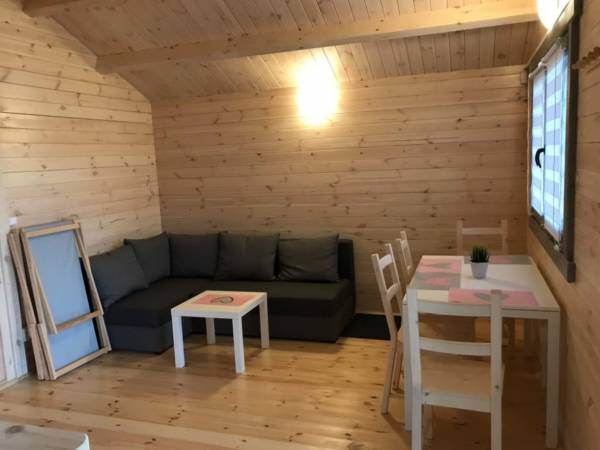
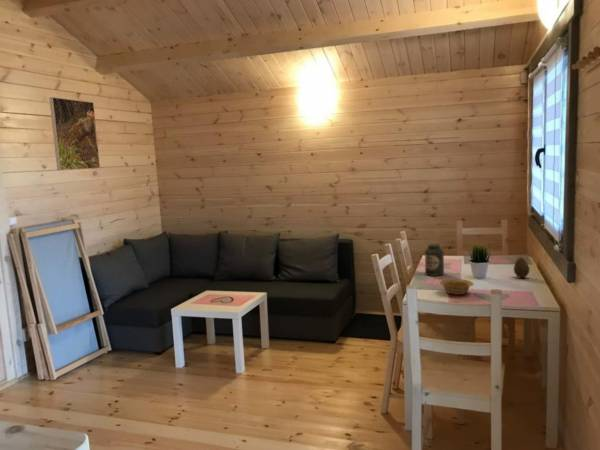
+ bowl (456, 287)
+ canister (434, 259)
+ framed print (76, 134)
+ fruit (521, 267)
